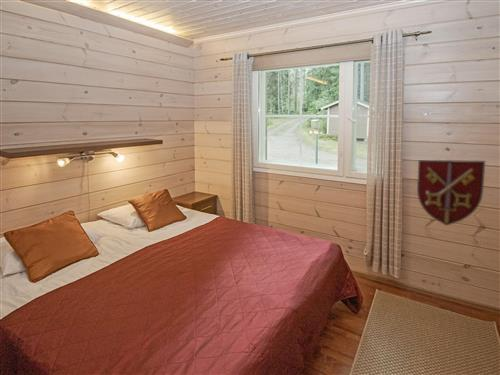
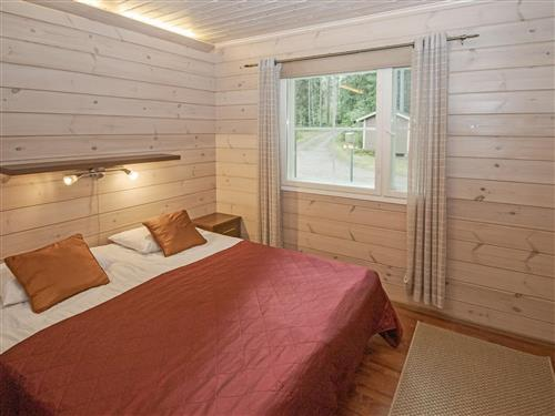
- decorative shield (448, 193)
